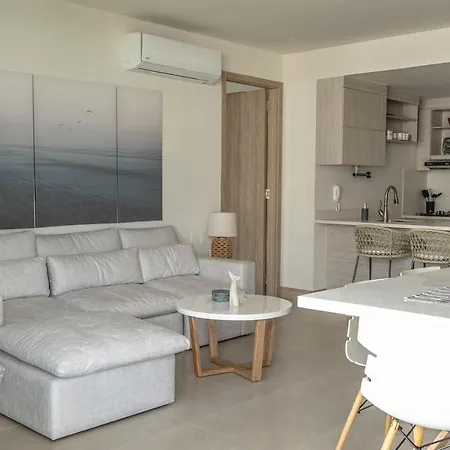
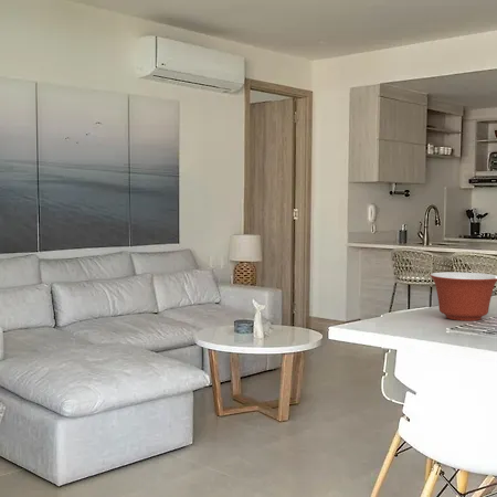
+ mixing bowl (464, 296)
